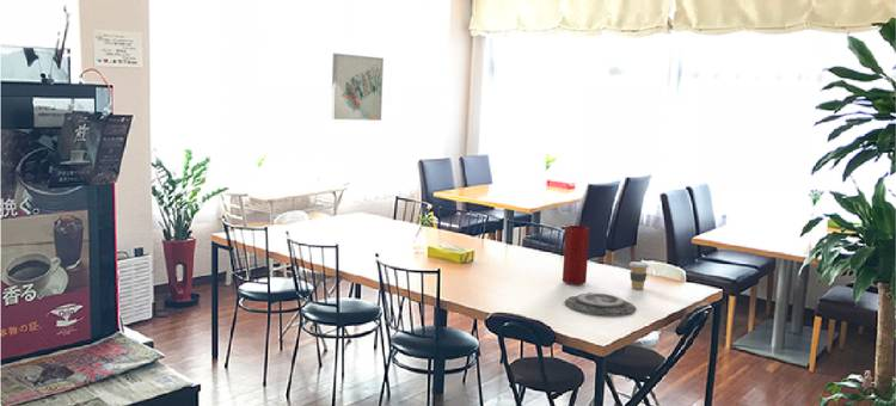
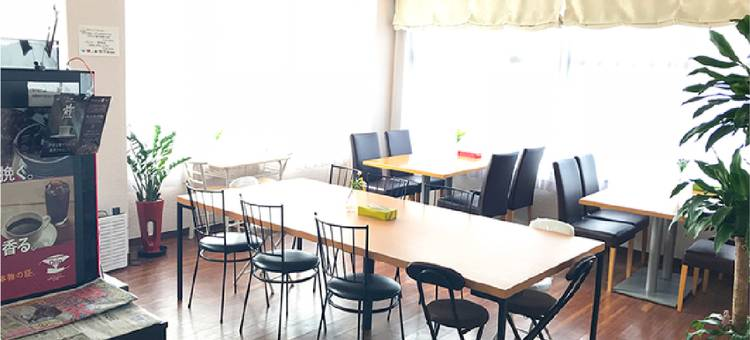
- wall art (357, 87)
- coffee cup (638, 275)
- vase (576, 254)
- plate (600, 301)
